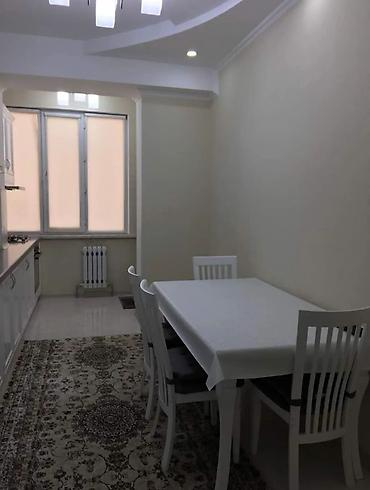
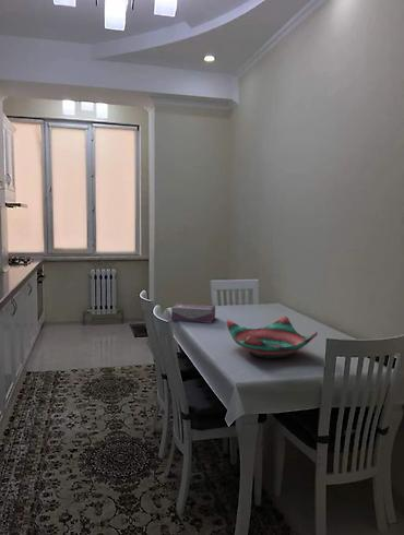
+ tissue box (193, 312)
+ decorative bowl (269, 338)
